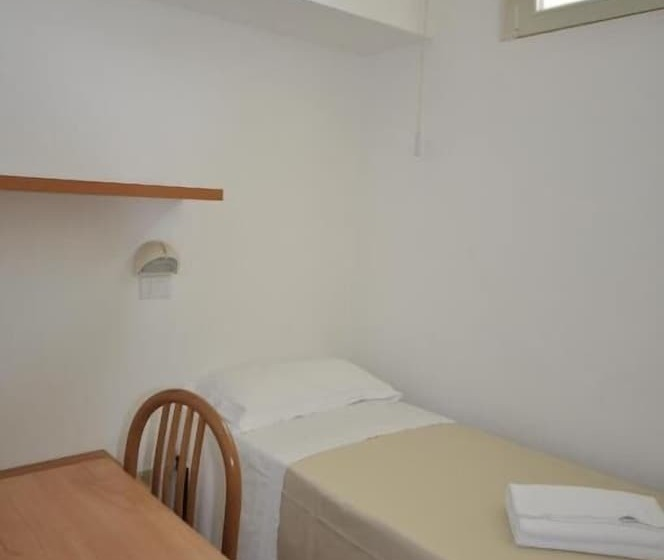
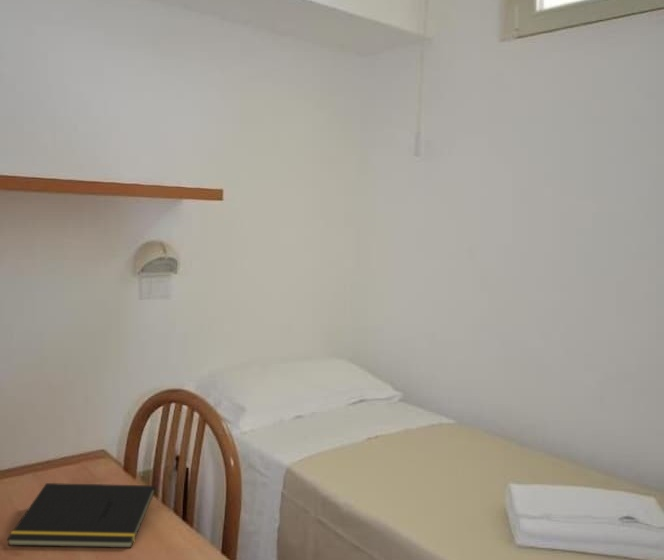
+ notepad (86, 513)
